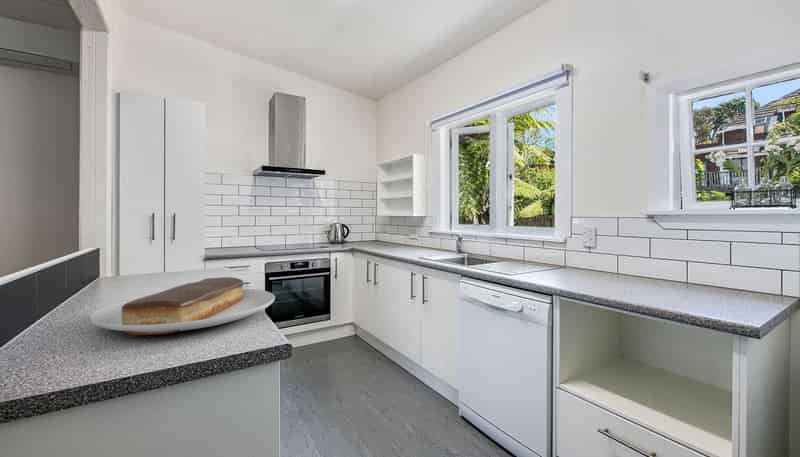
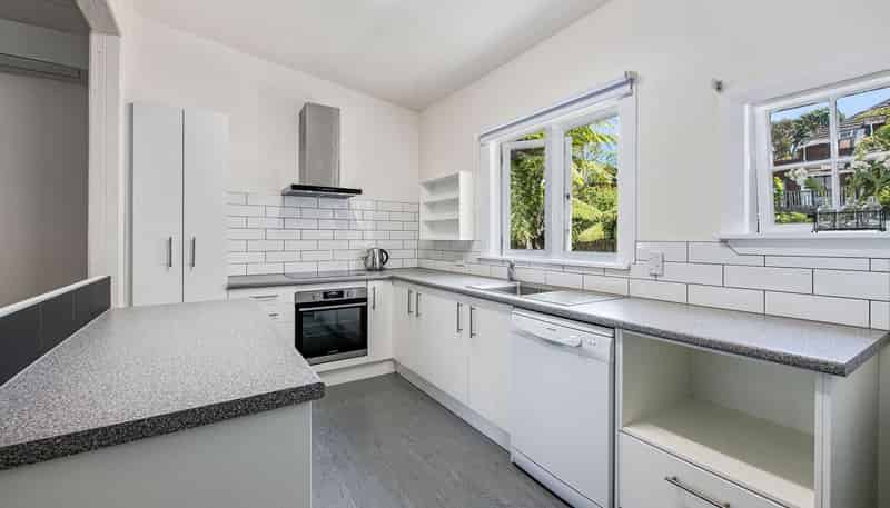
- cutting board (194, 300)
